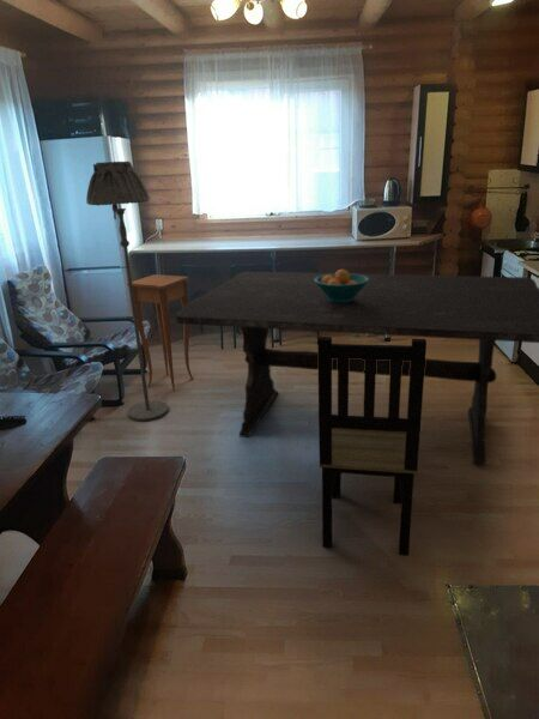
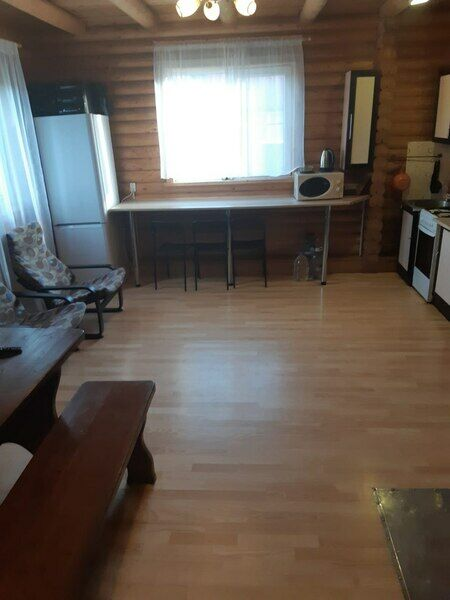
- fruit bowl (341, 284)
- dining chair (368, 430)
- dining table (362, 362)
- side table (164, 332)
- floor lamp (132, 297)
